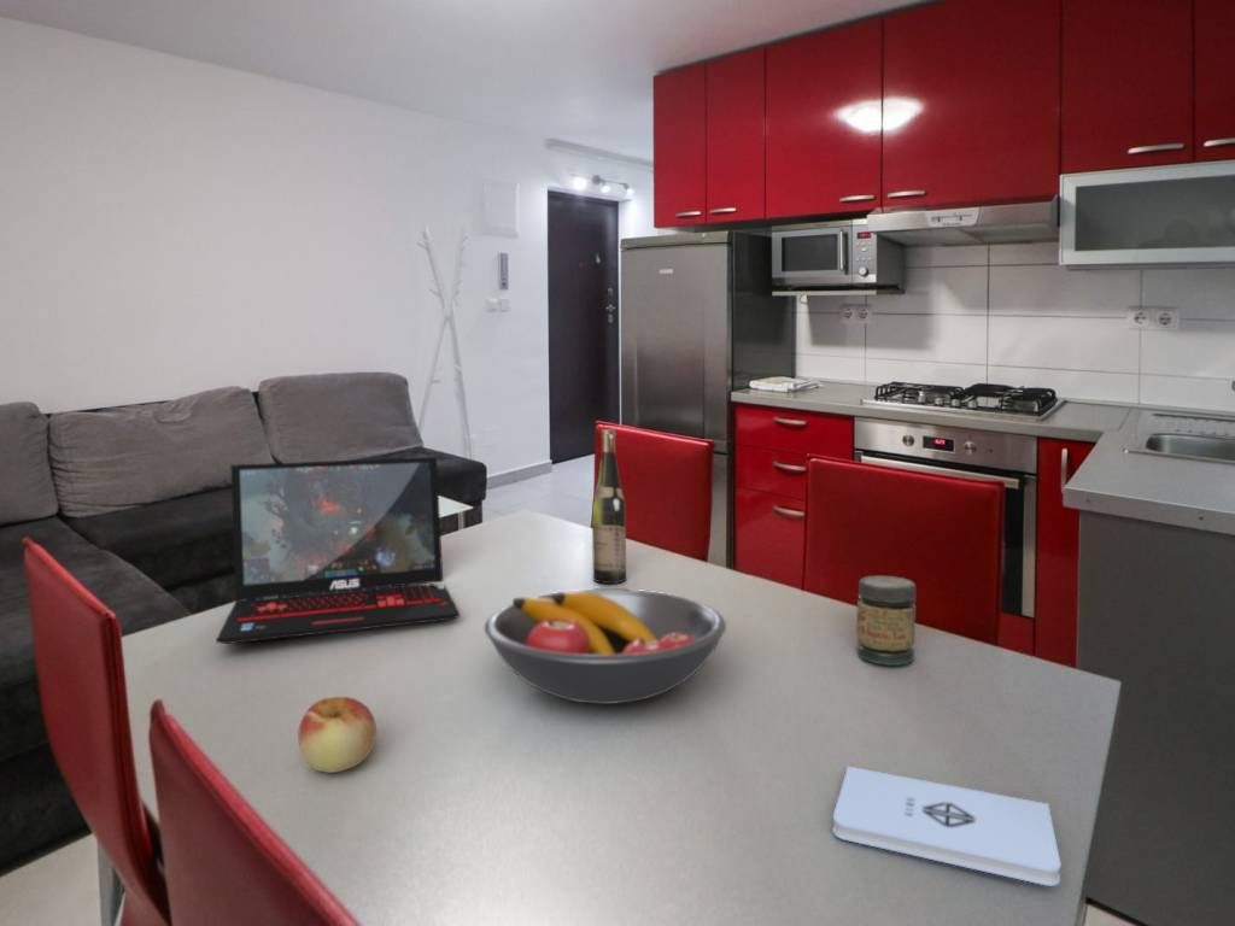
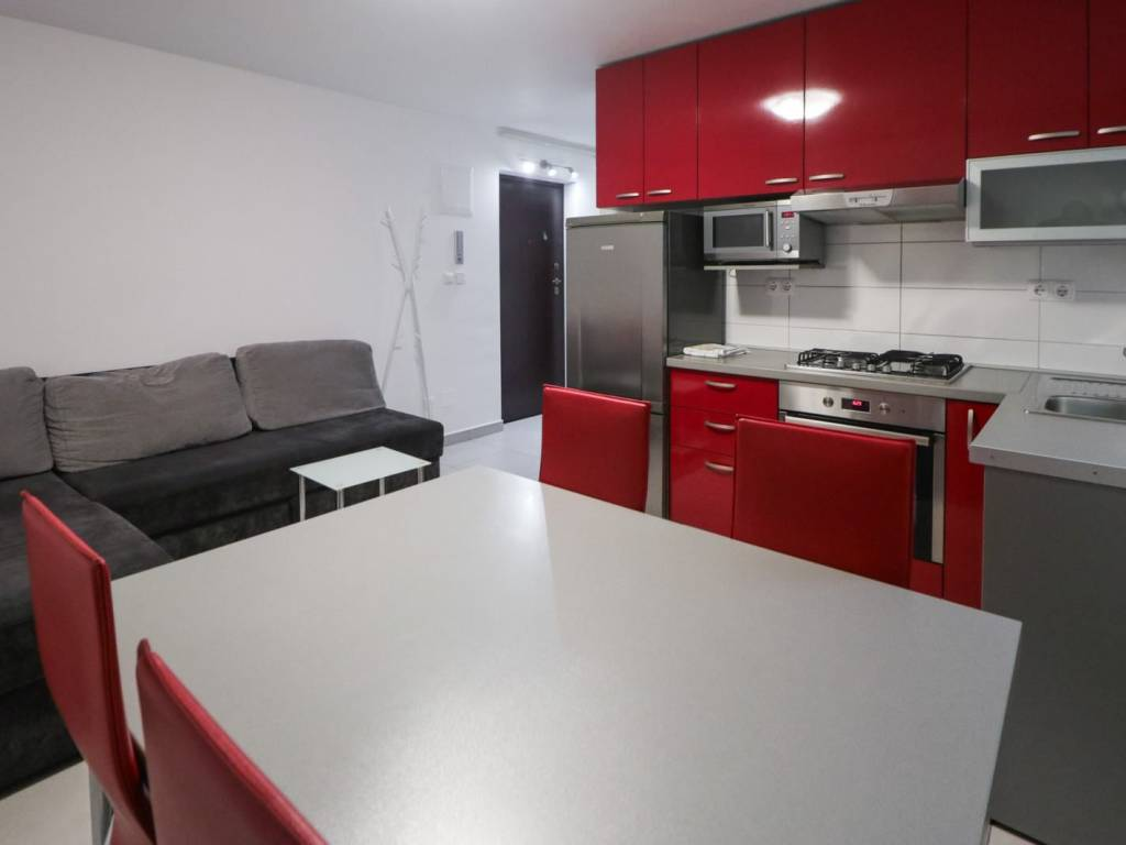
- wine bottle (608, 505)
- jar (885, 619)
- laptop (340, 540)
- apple (338, 733)
- fruit bowl (605, 641)
- notepad (941, 820)
